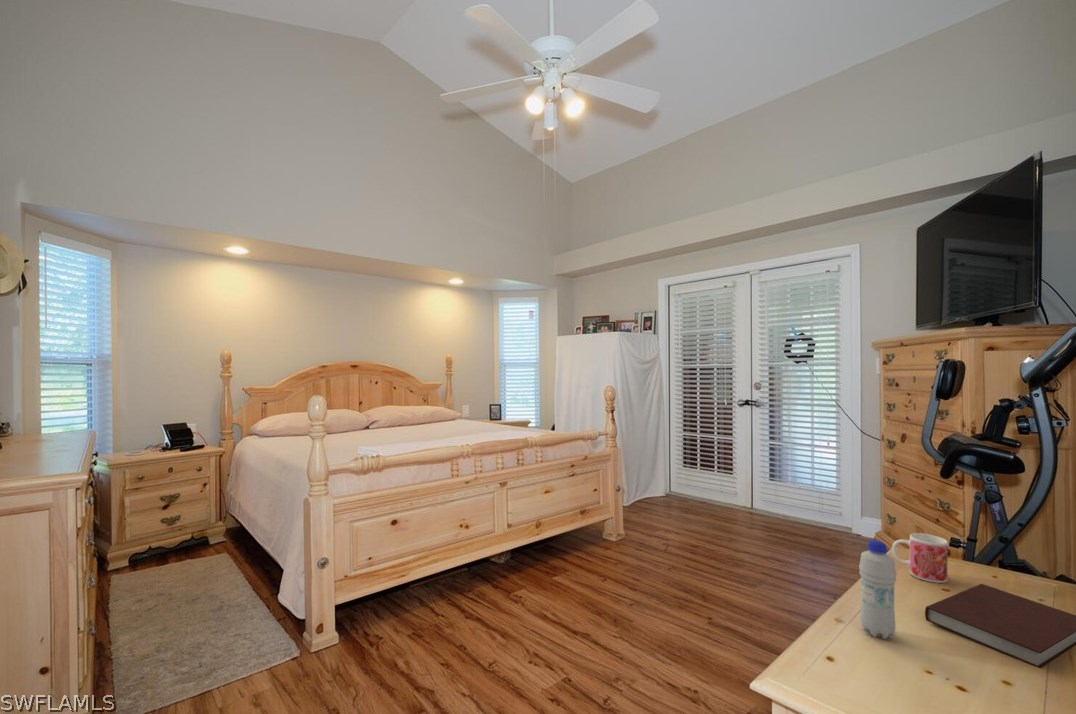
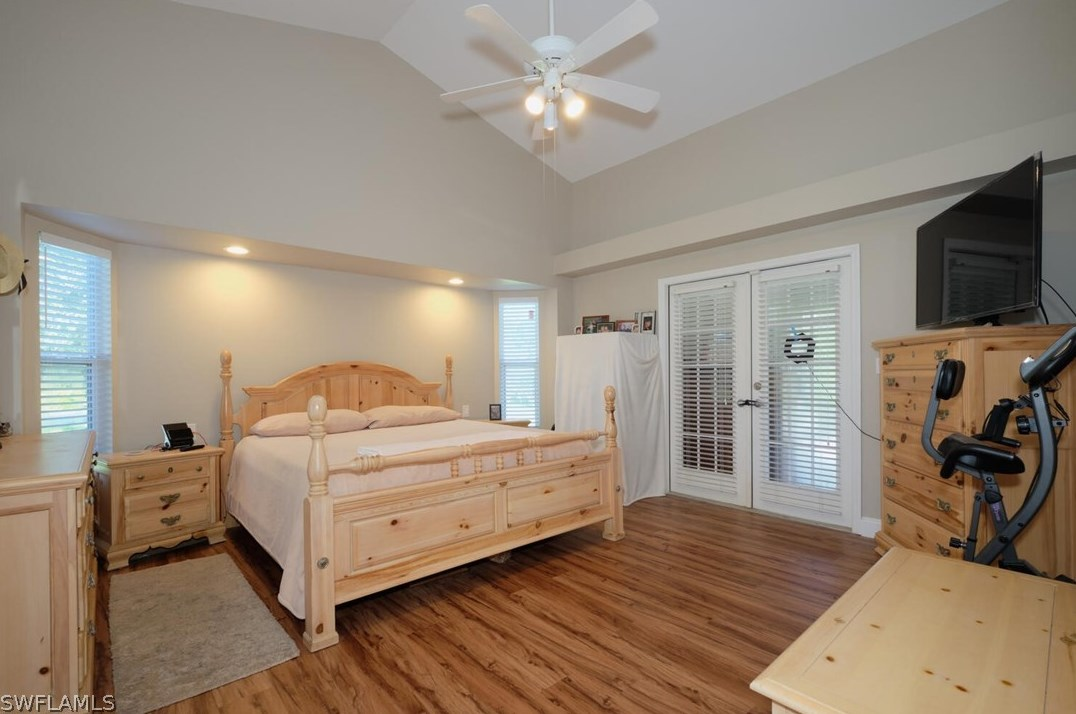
- bottle (877, 587)
- mug (919, 555)
- notebook (1006, 620)
